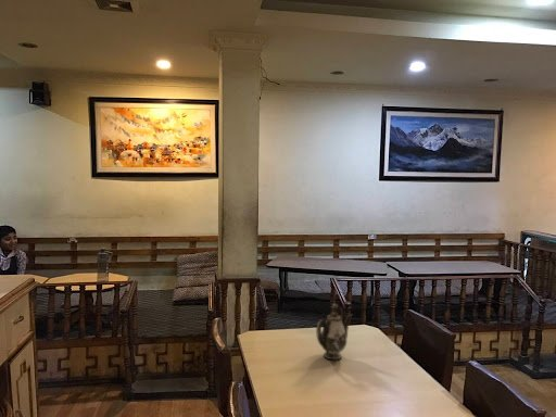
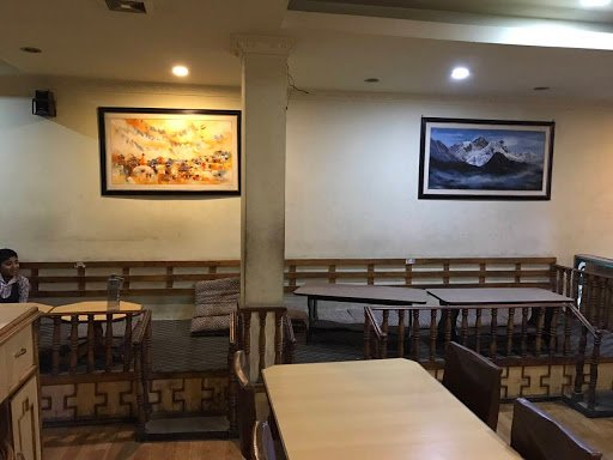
- teapot (334, 329)
